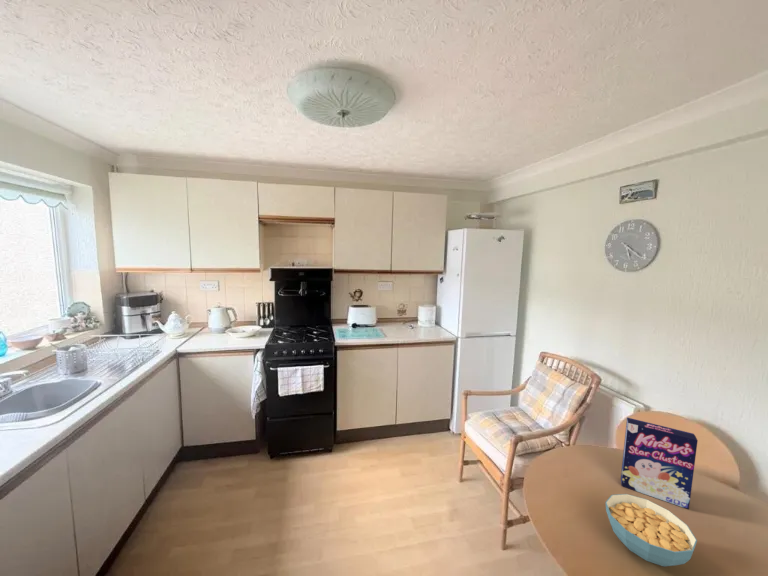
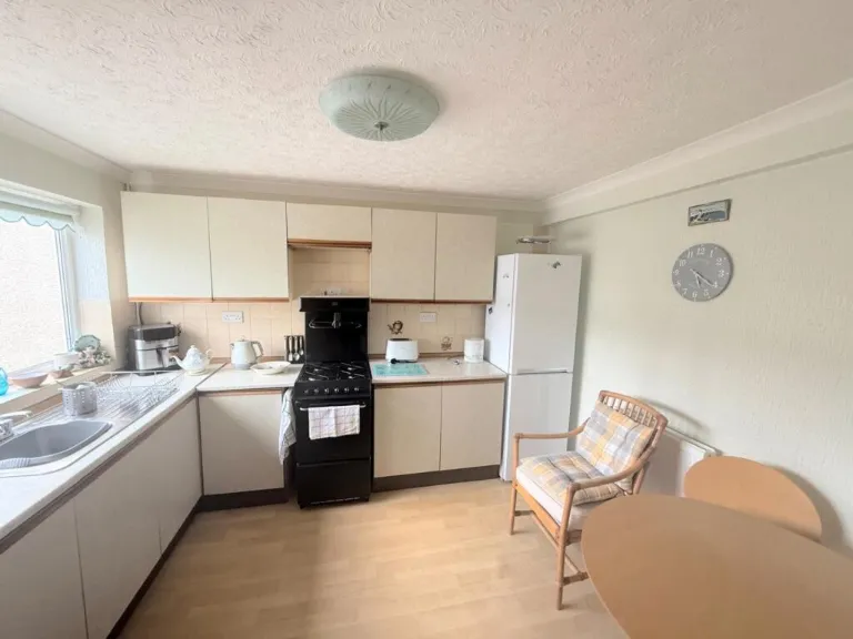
- cereal box (656, 460)
- cereal bowl (646, 535)
